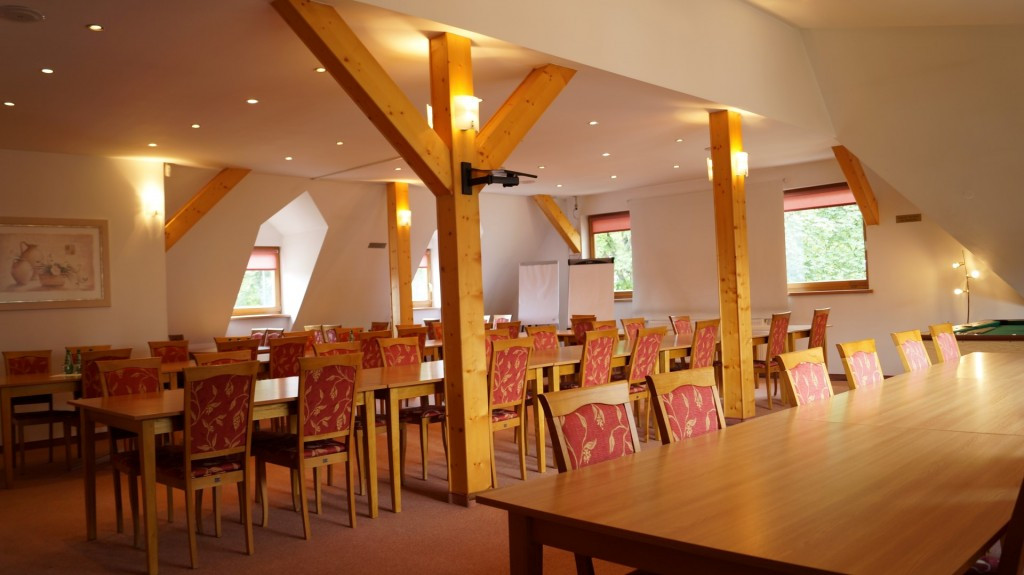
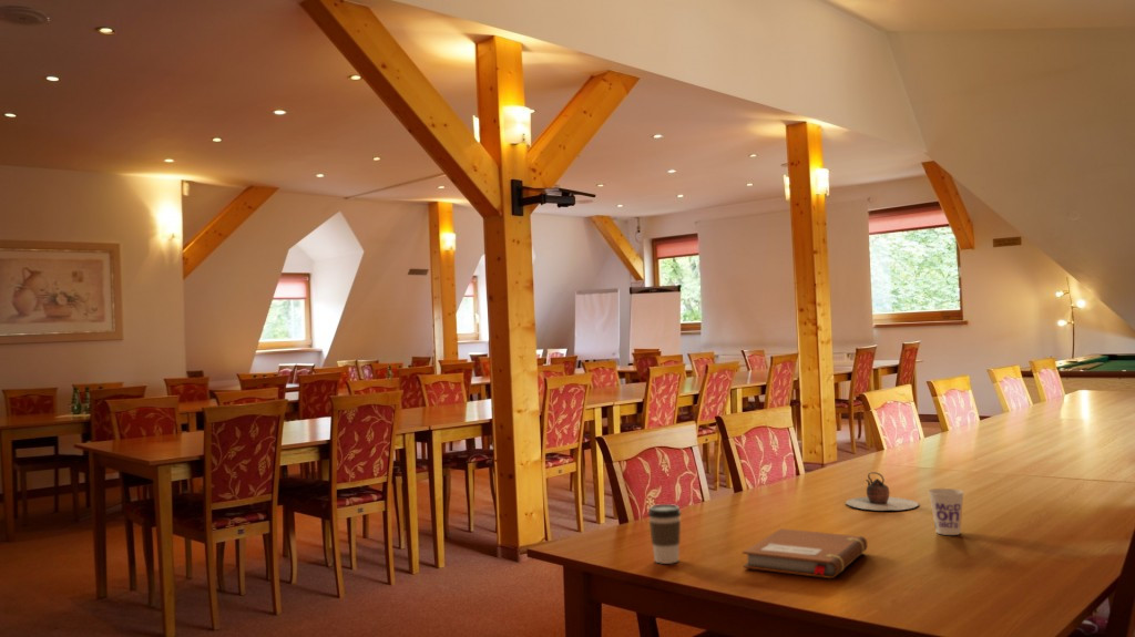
+ teapot (880, 487)
+ notebook (806, 552)
+ cup (947, 512)
+ coffee cup (665, 533)
